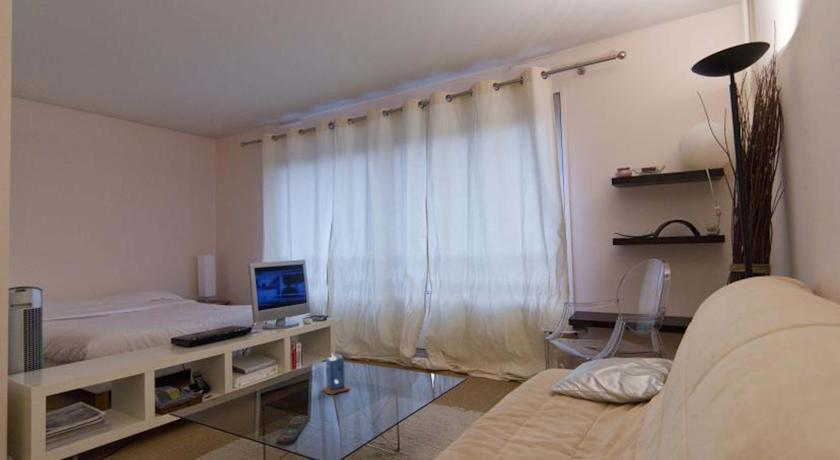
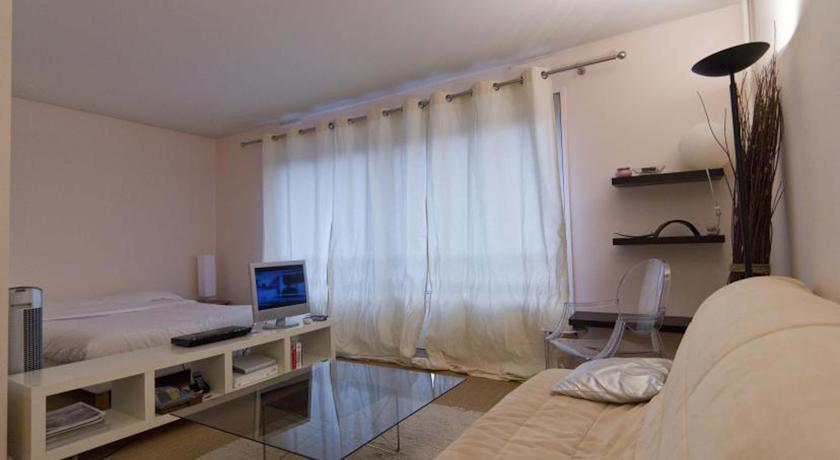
- remote control (293, 429)
- candle (335, 370)
